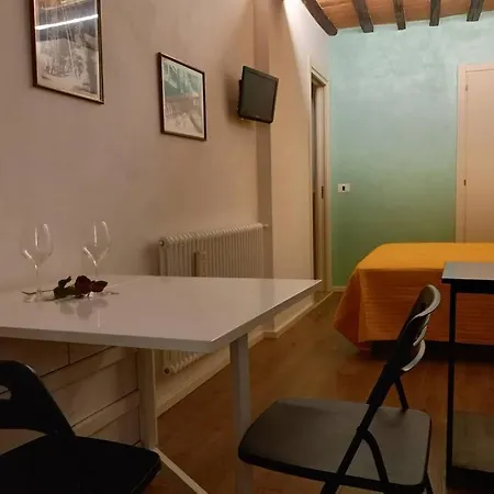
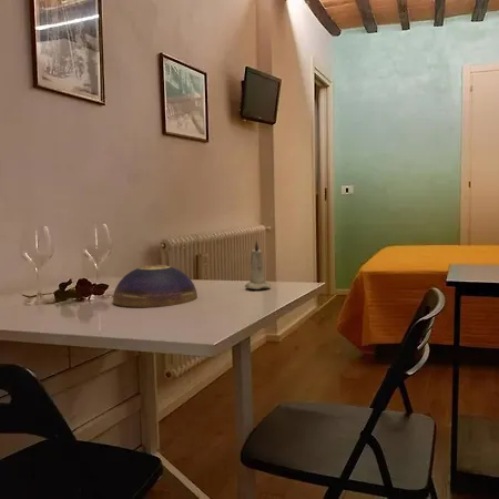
+ decorative bowl (154, 282)
+ candle (256, 264)
